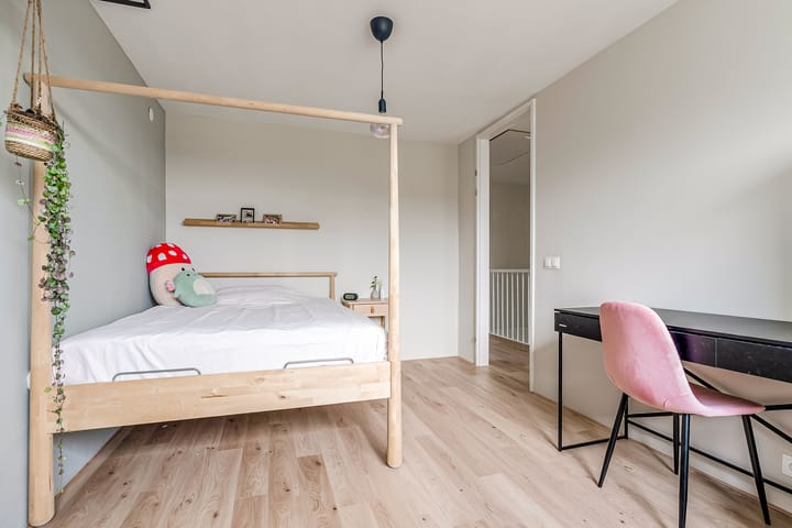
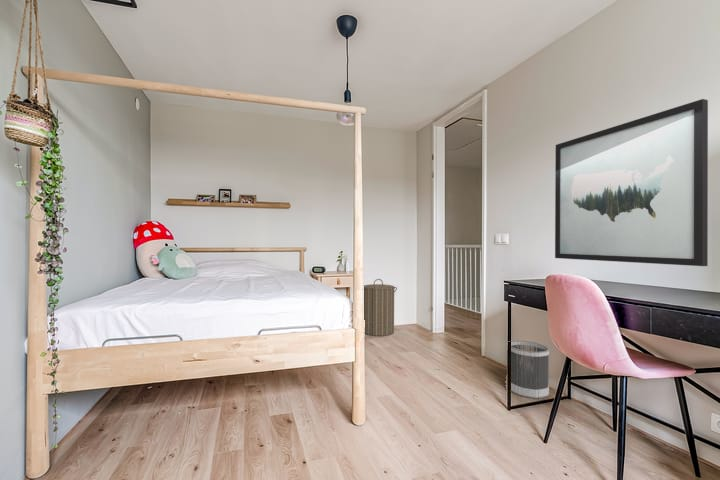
+ wall art (617, 193)
+ wastebasket (527, 367)
+ laundry hamper (378, 305)
